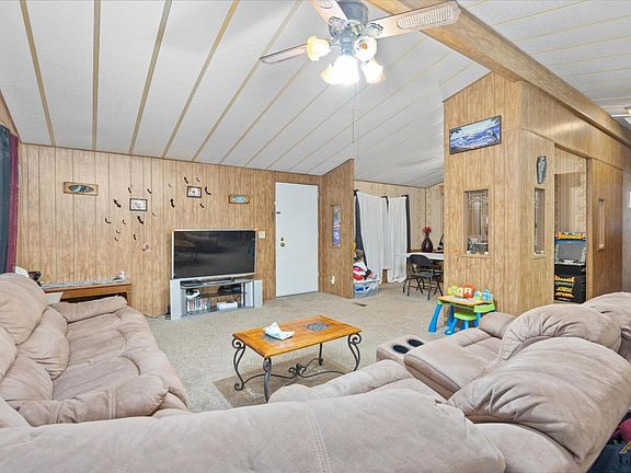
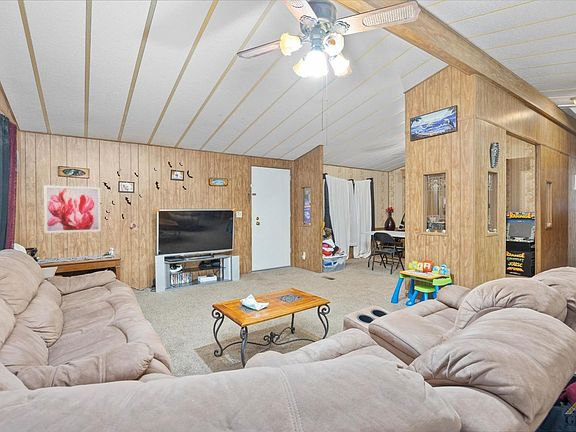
+ wall art (73, 209)
